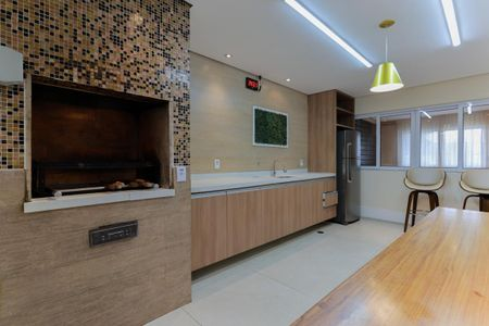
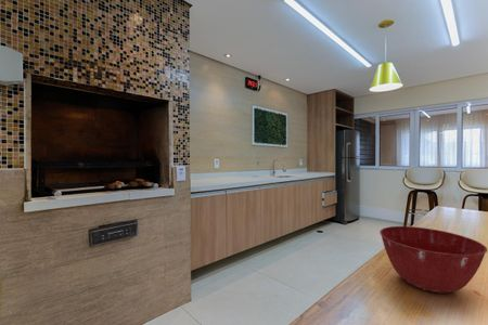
+ mixing bowl (427, 260)
